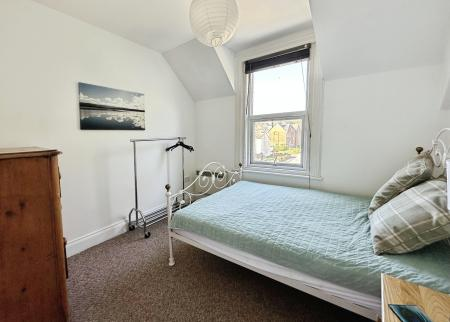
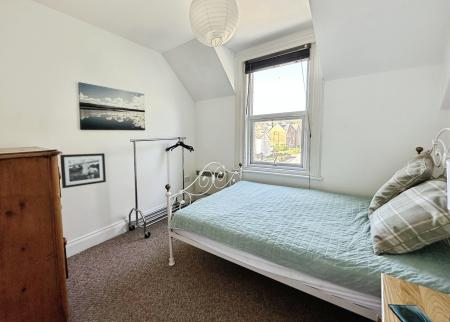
+ picture frame (84, 169)
